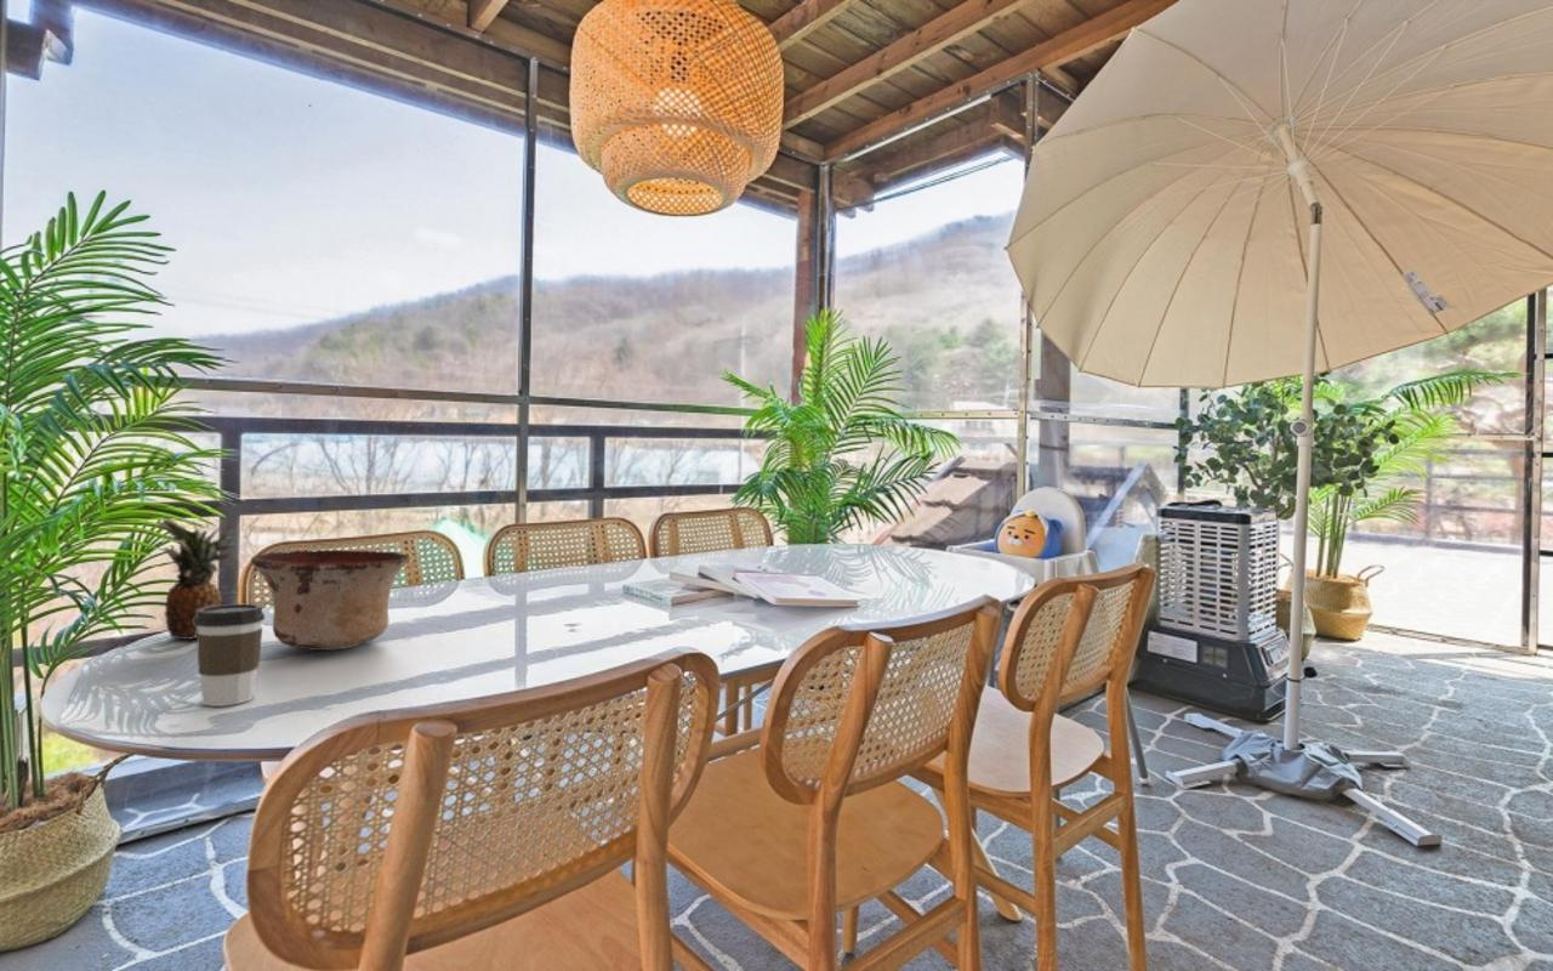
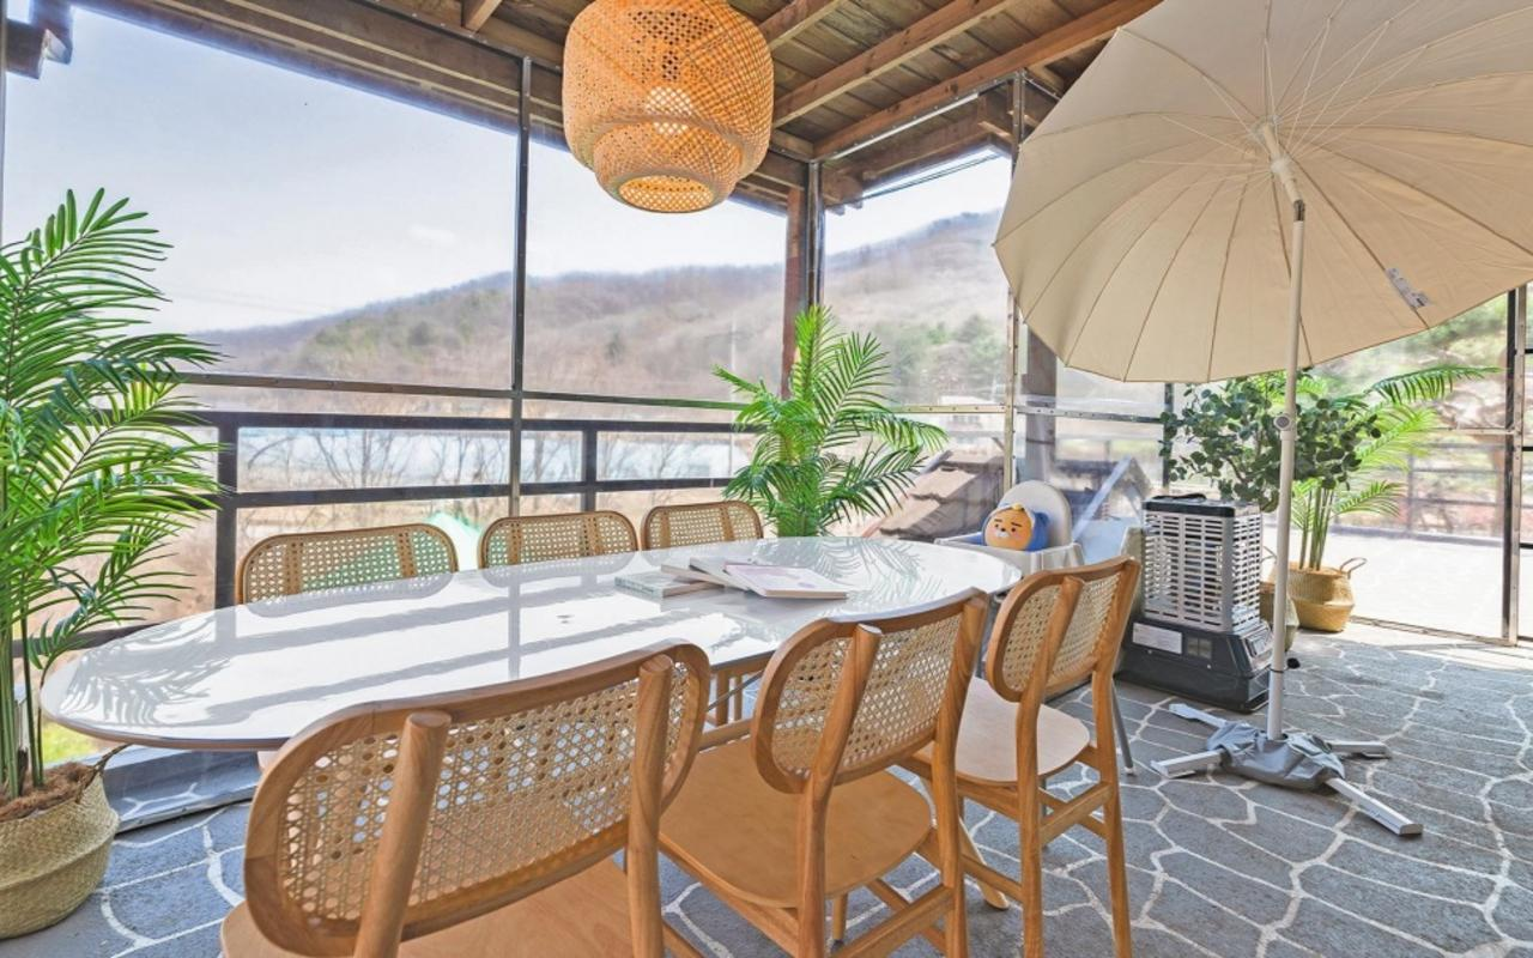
- coffee cup (229, 653)
- fruit (195, 575)
- bowl (334, 601)
